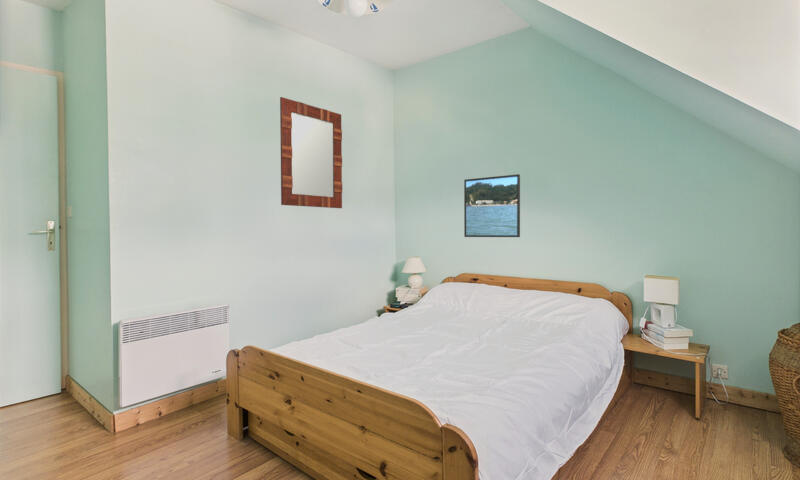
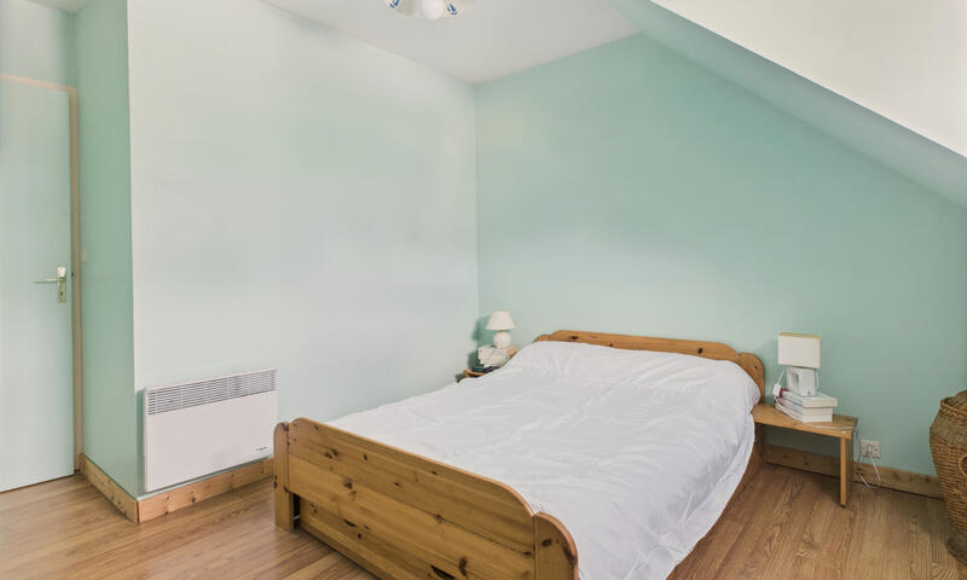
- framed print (490, 207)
- home mirror (313, 156)
